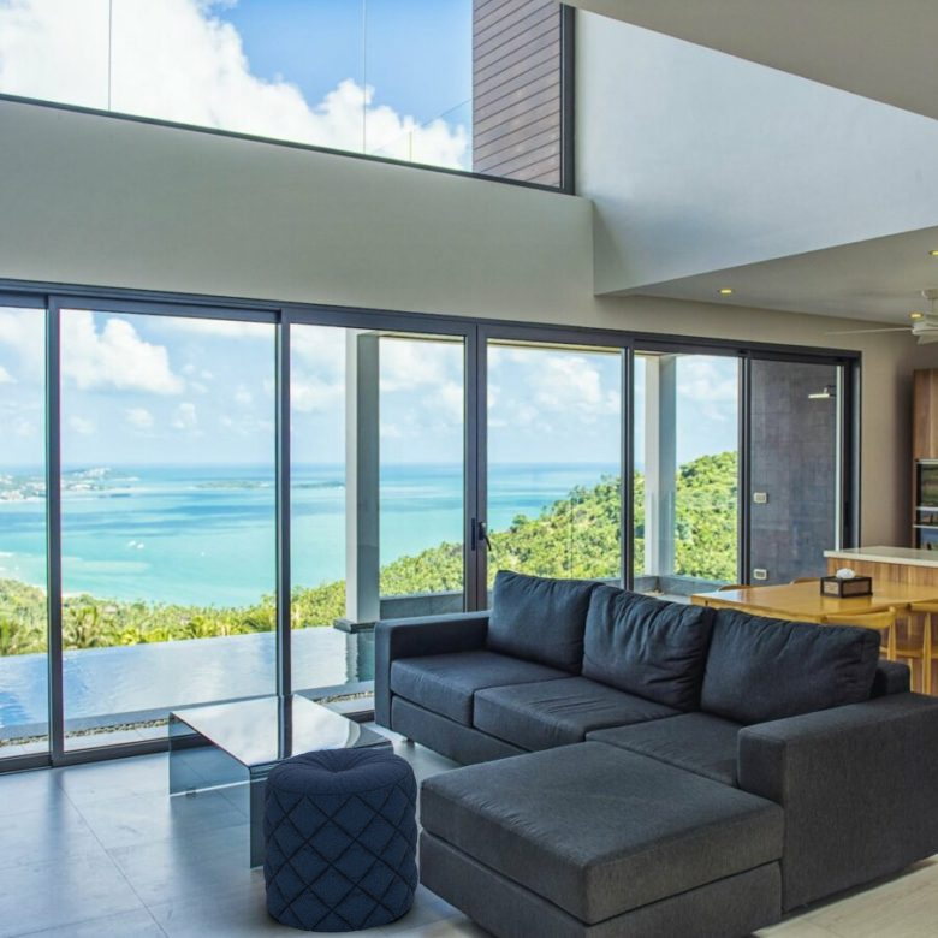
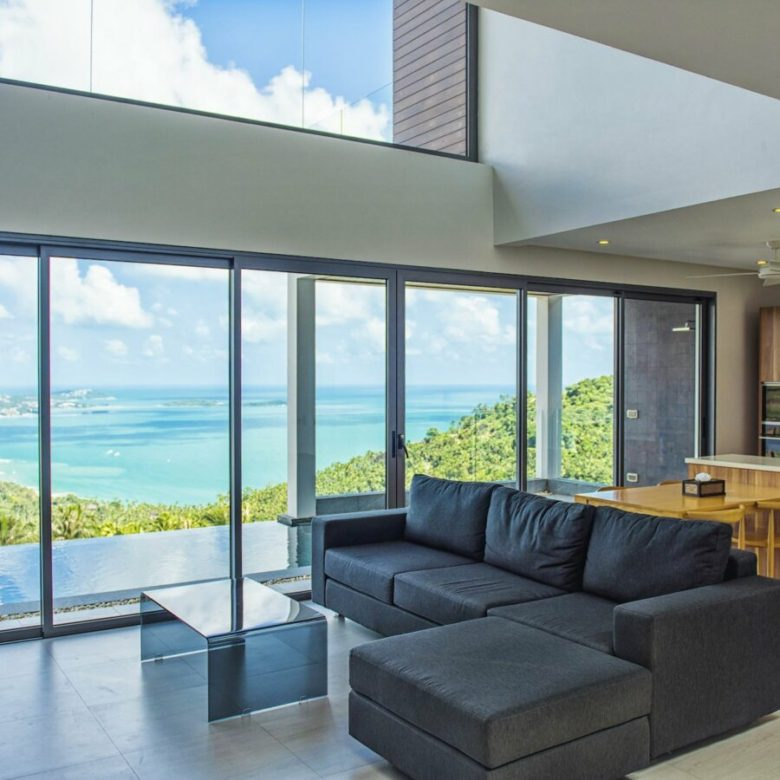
- pouf (342, 830)
